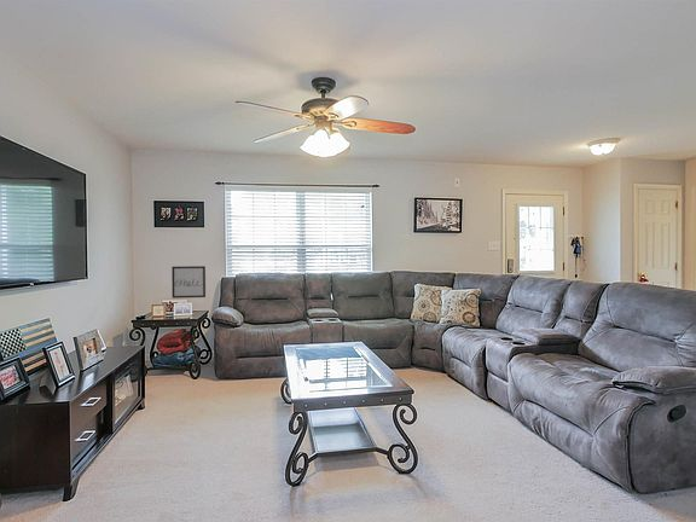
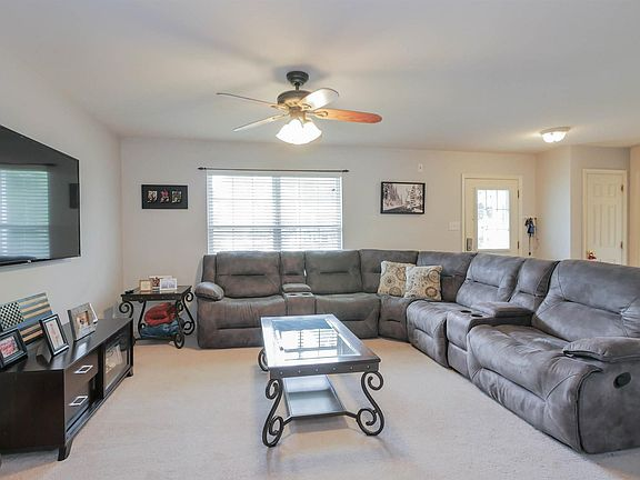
- wall art (188, 282)
